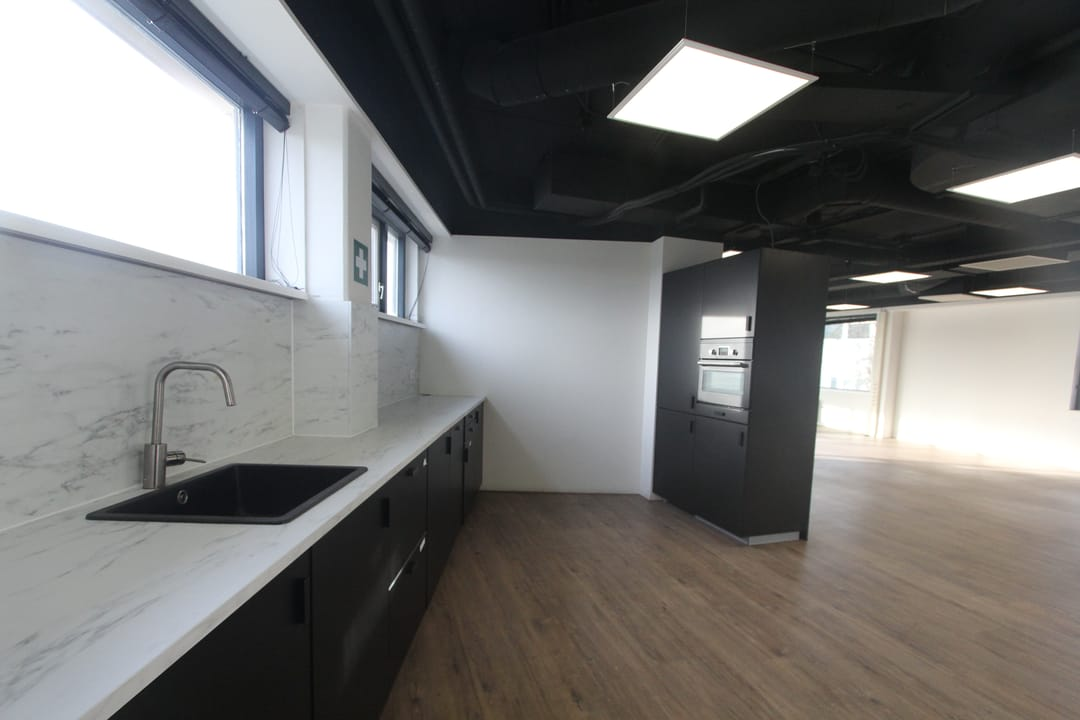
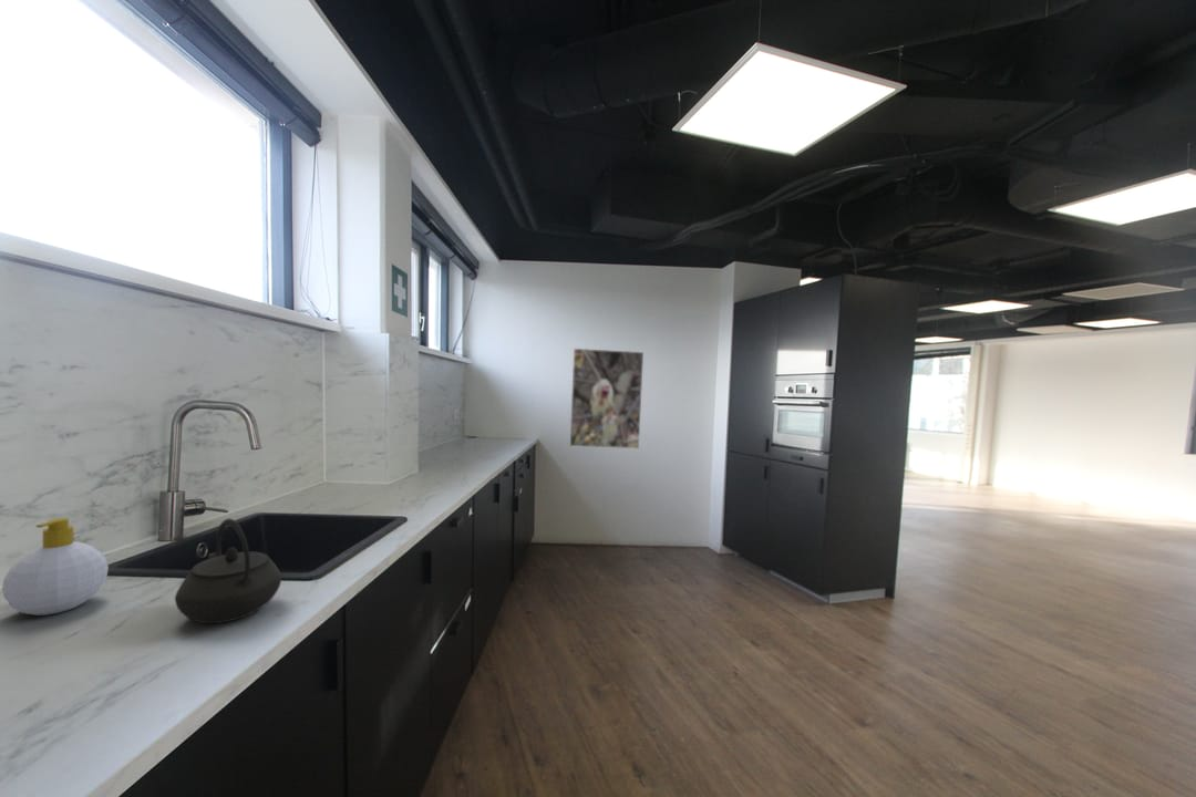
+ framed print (606, 398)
+ kettle (229, 563)
+ soap bottle (58, 563)
